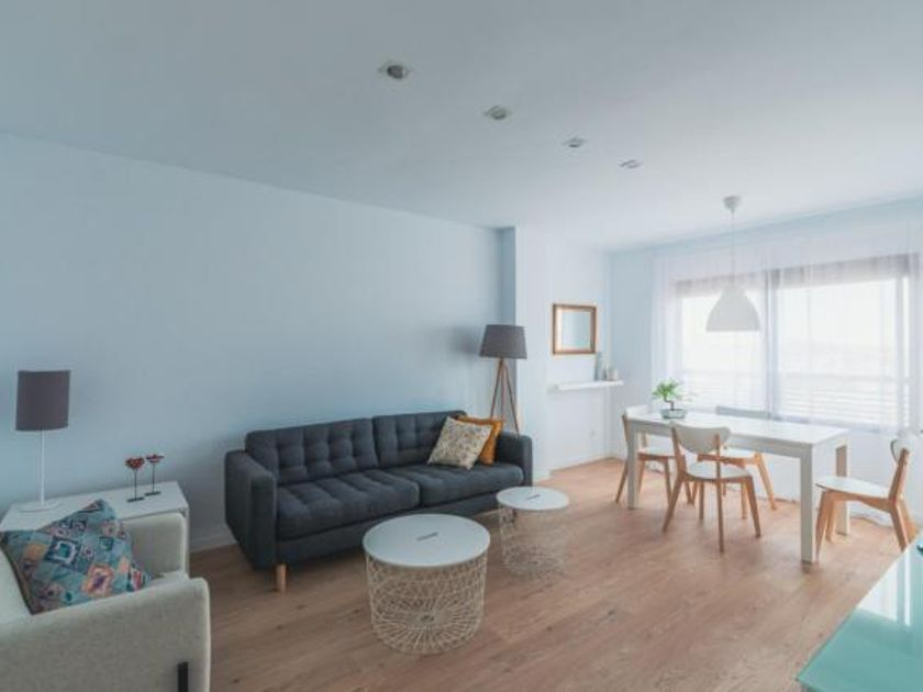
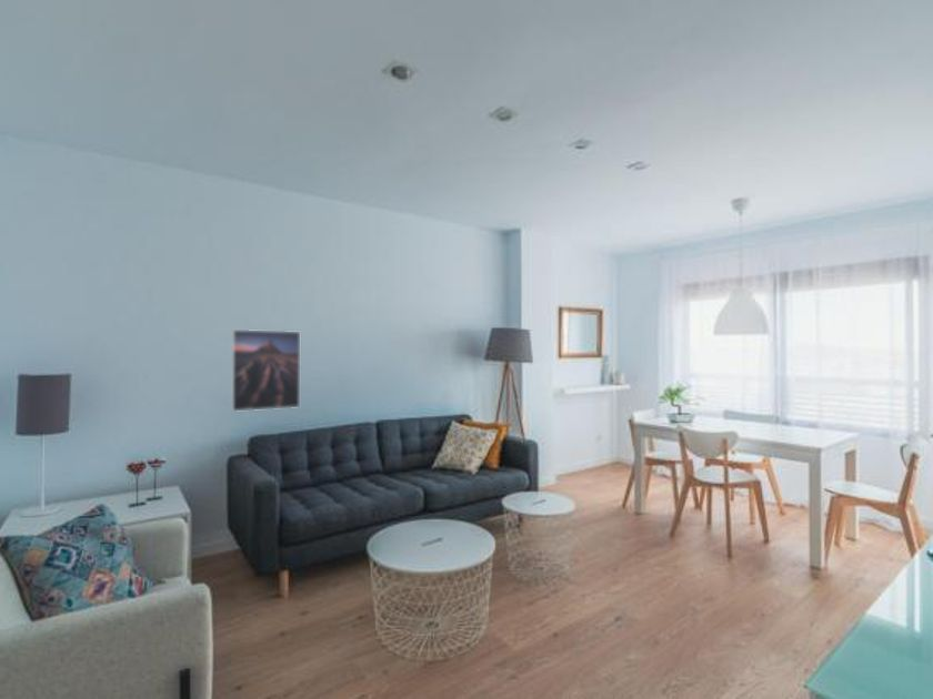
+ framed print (267, 369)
